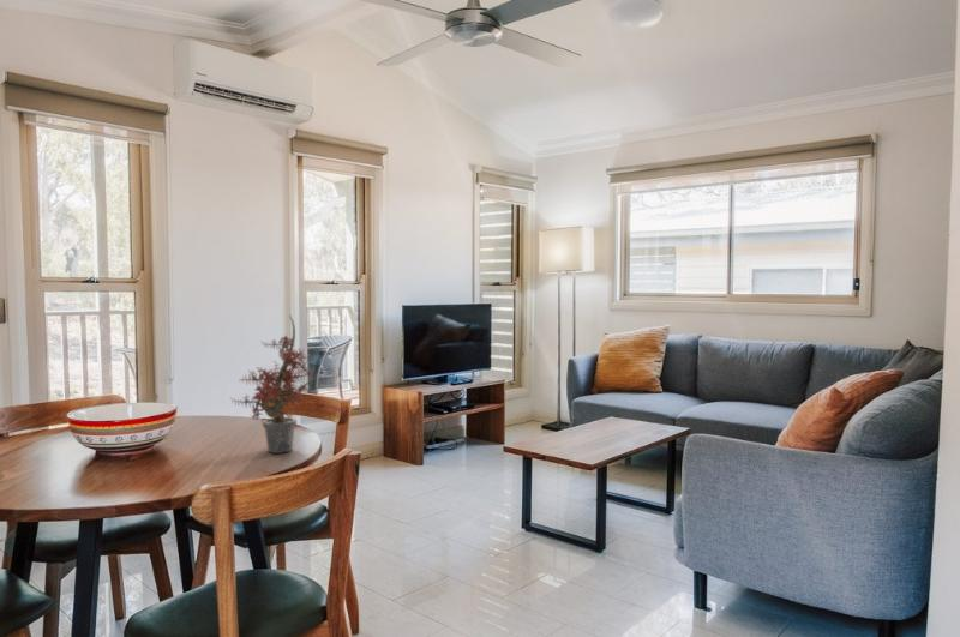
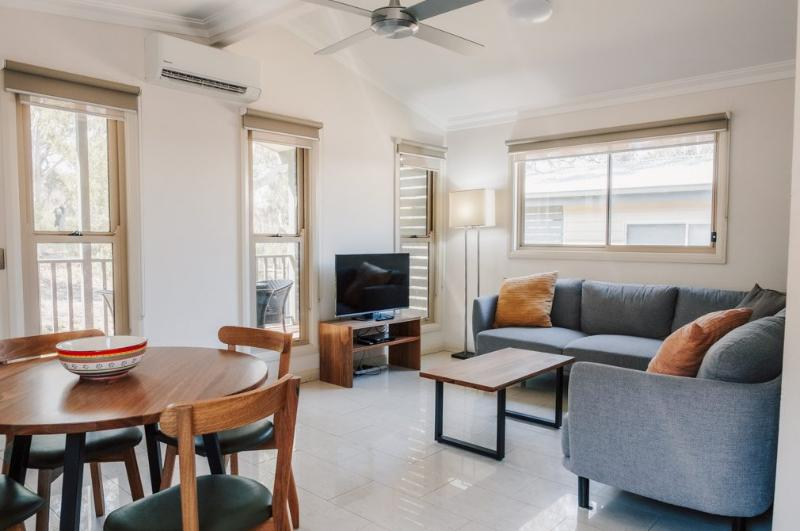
- potted plant (281, 383)
